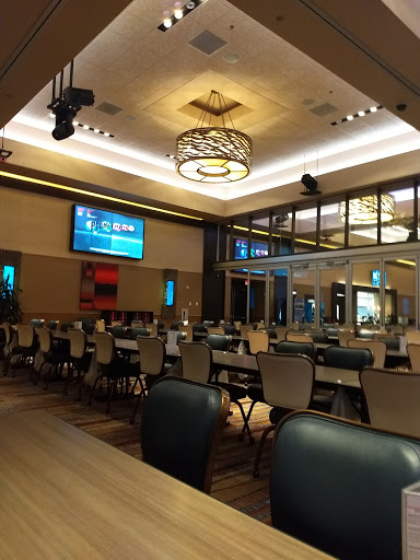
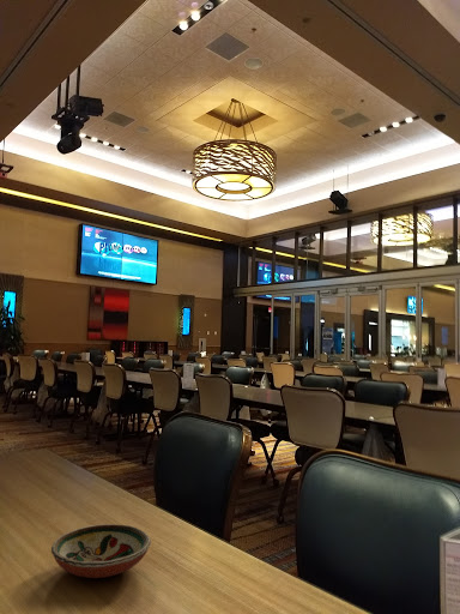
+ decorative bowl (102, 554)
